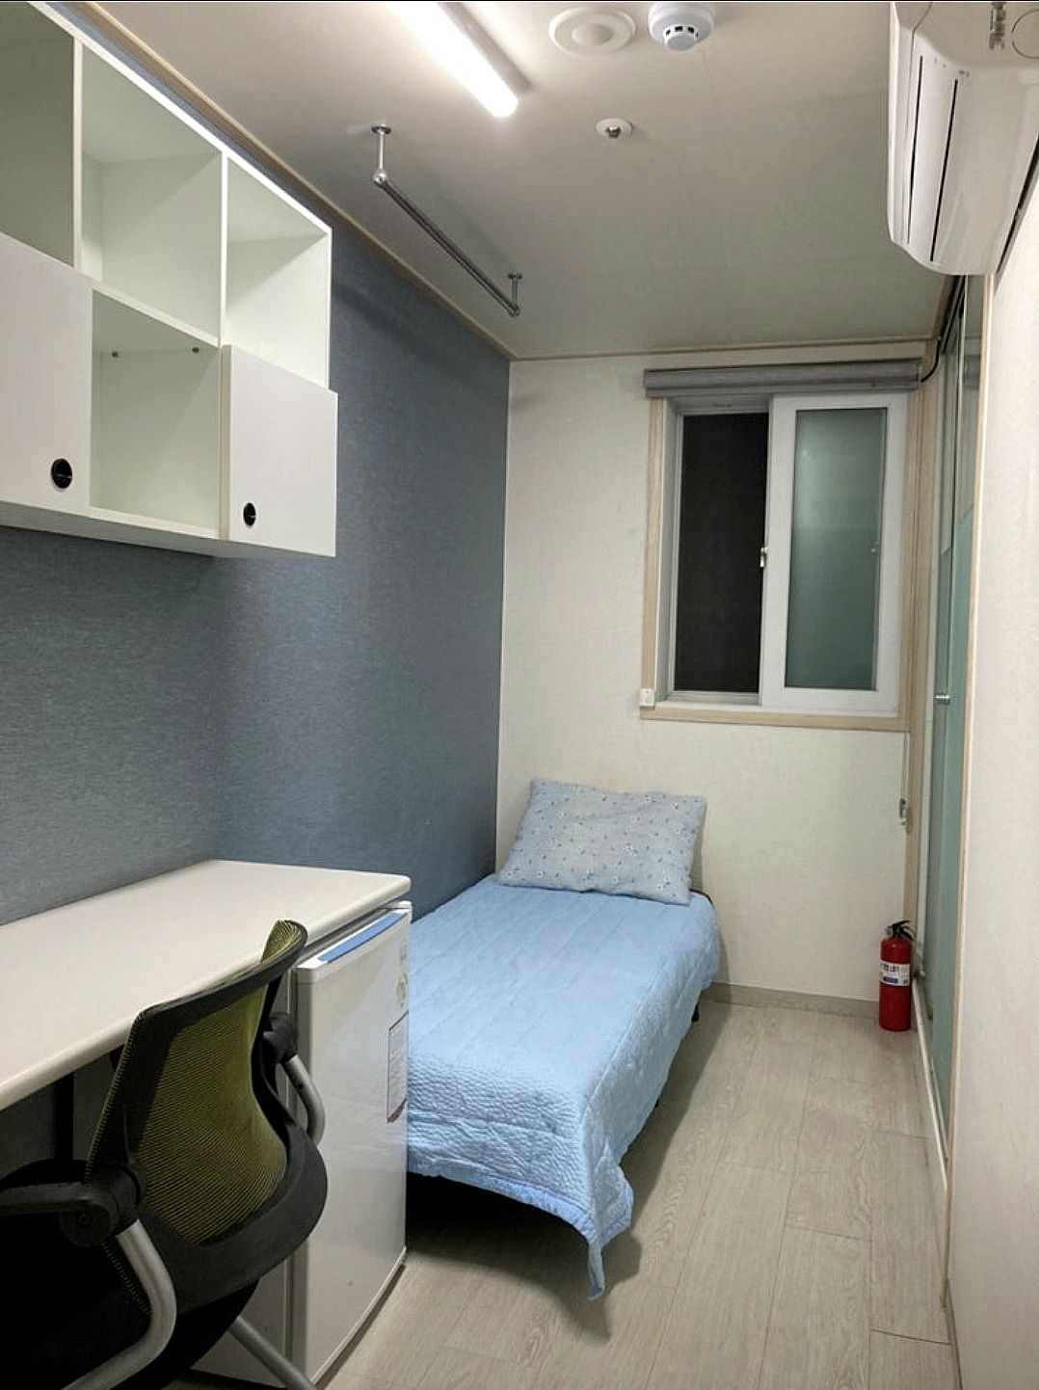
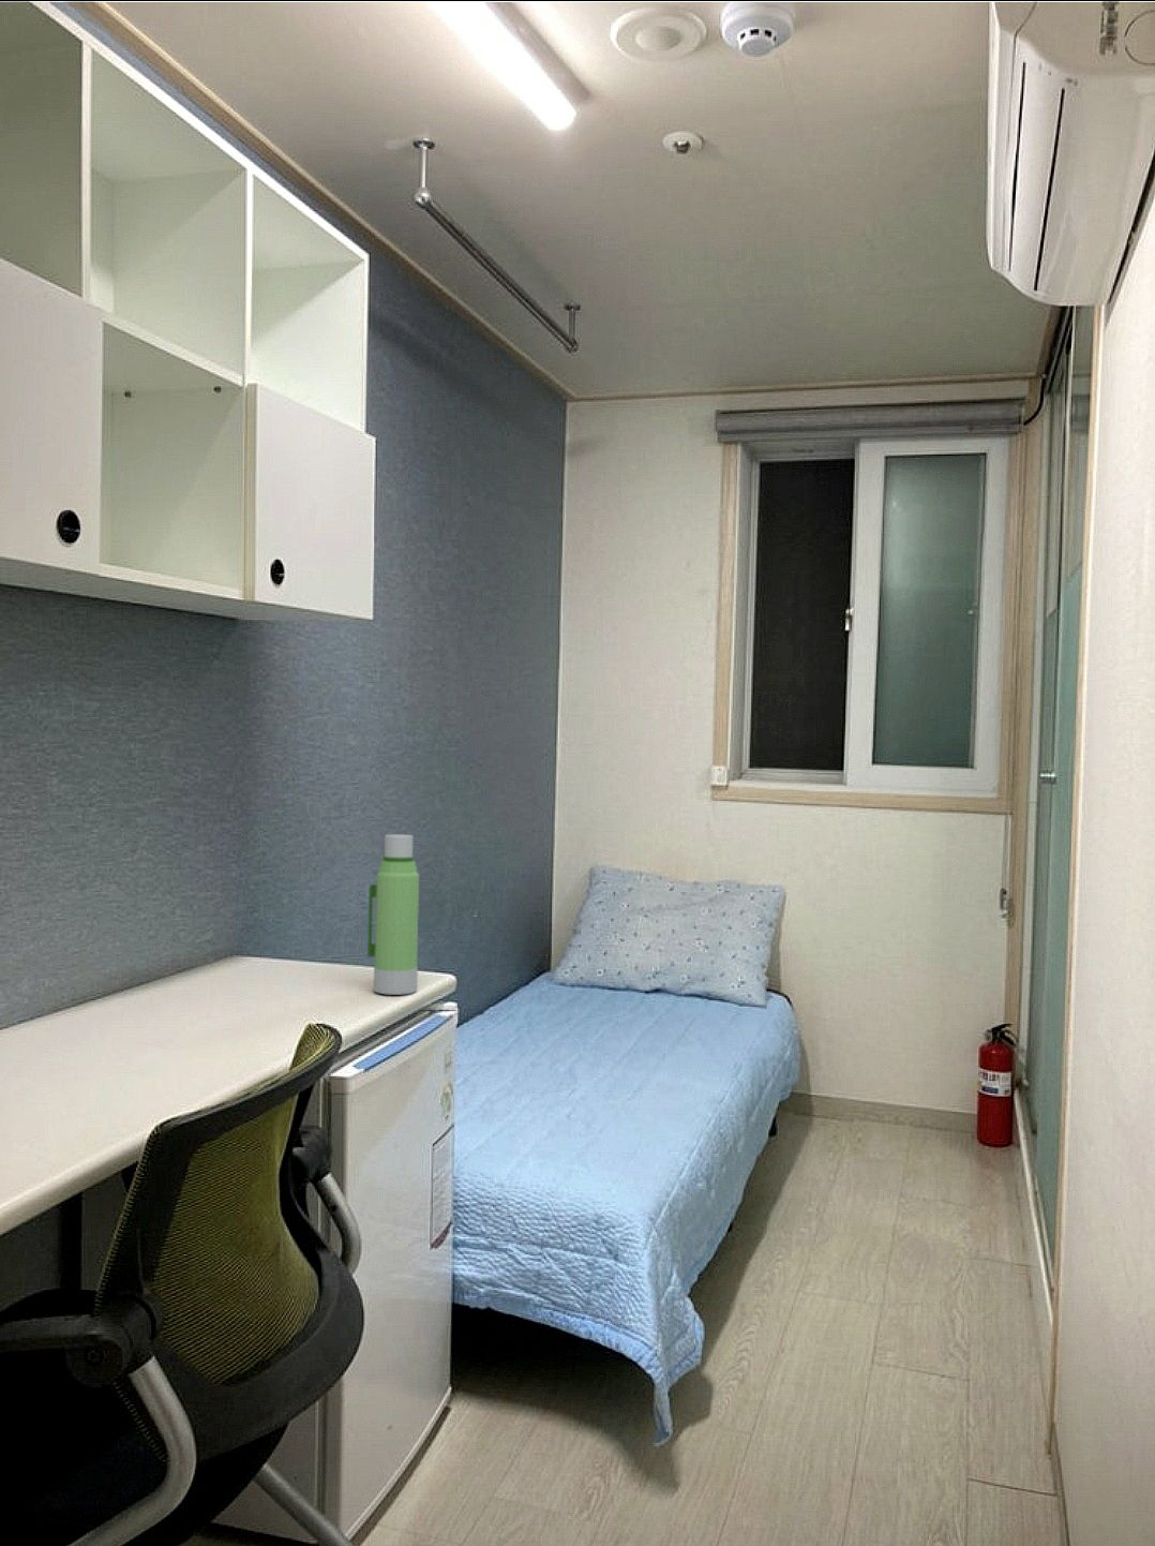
+ water bottle (396, 913)
